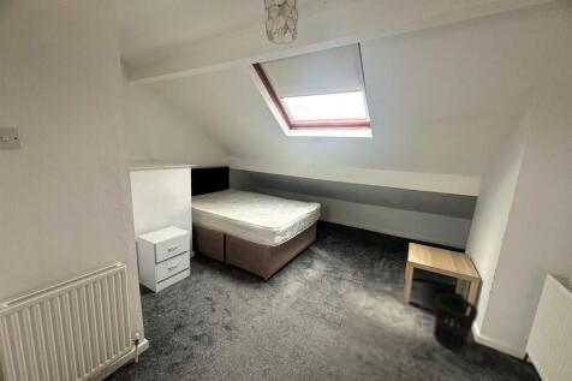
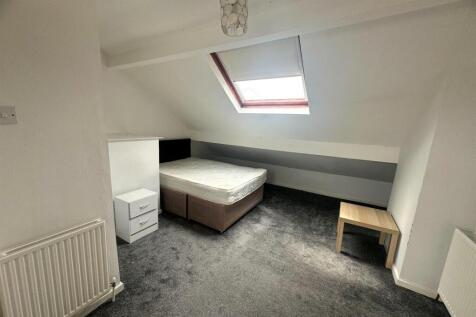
- wastebasket (453, 323)
